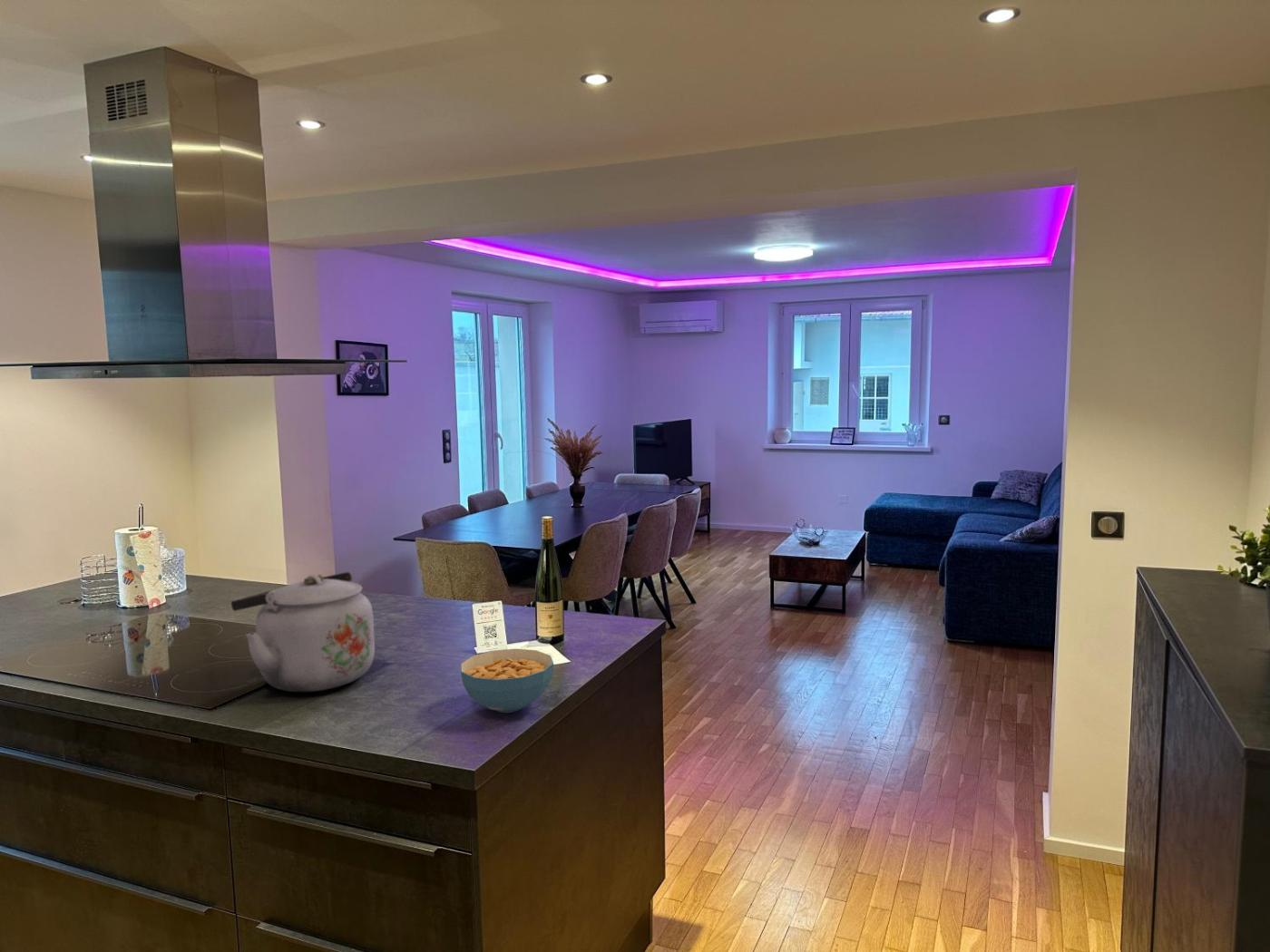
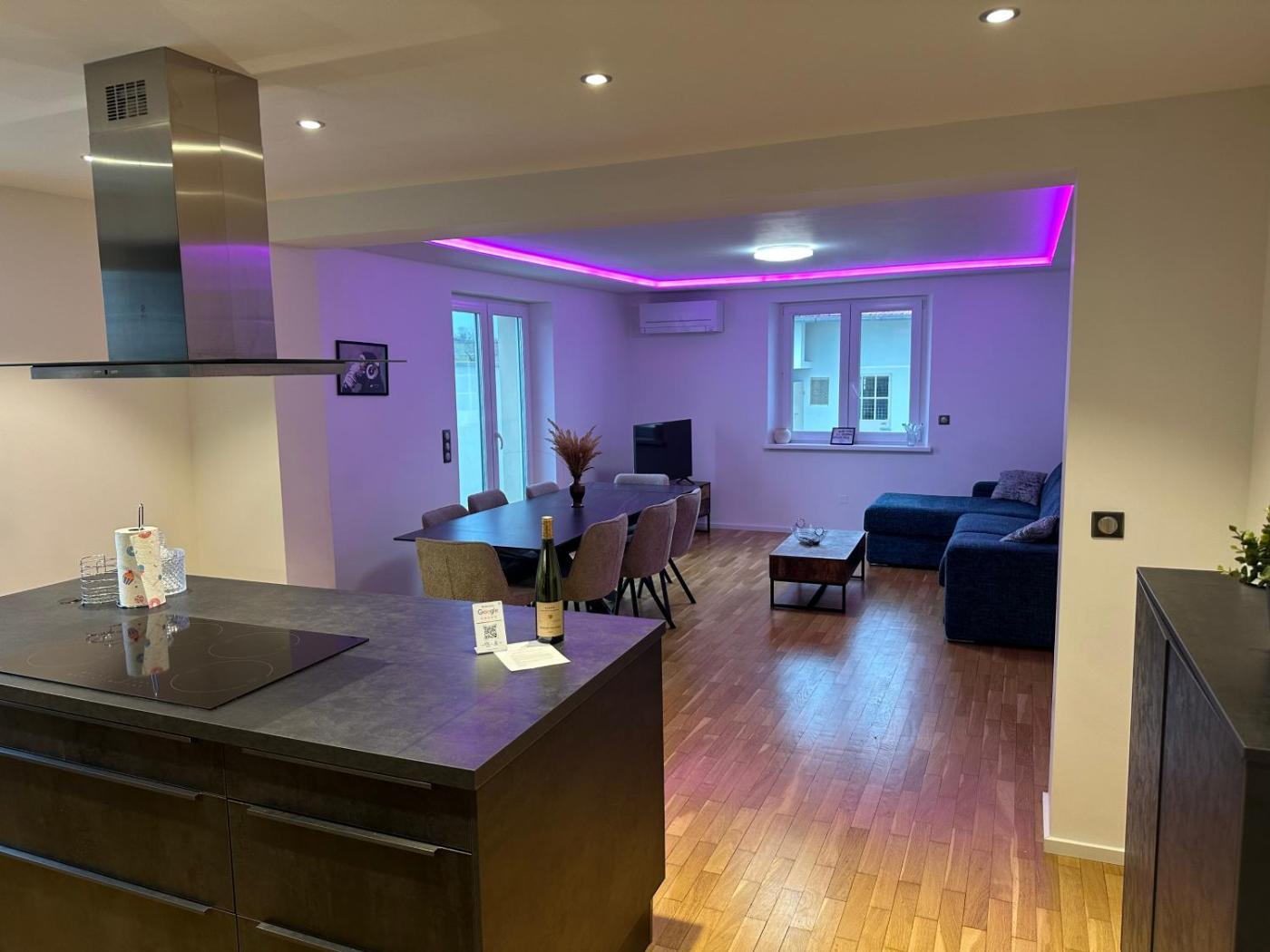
- kettle (303, 630)
- cereal bowl (507, 685)
